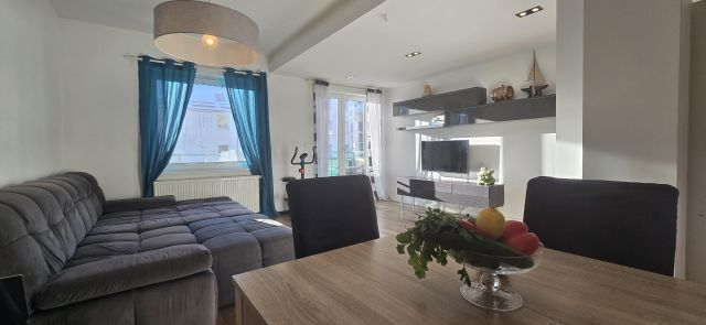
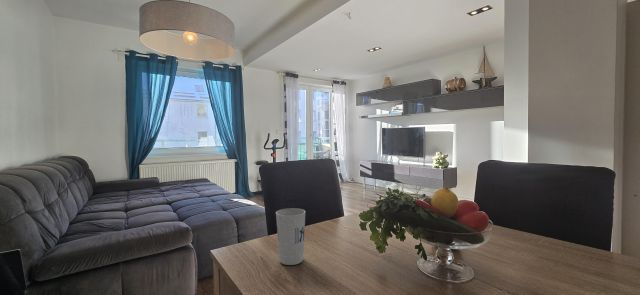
+ cup (291, 235)
